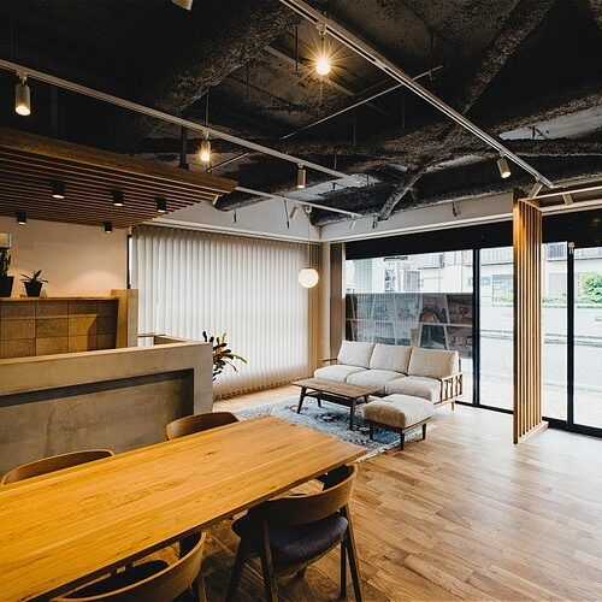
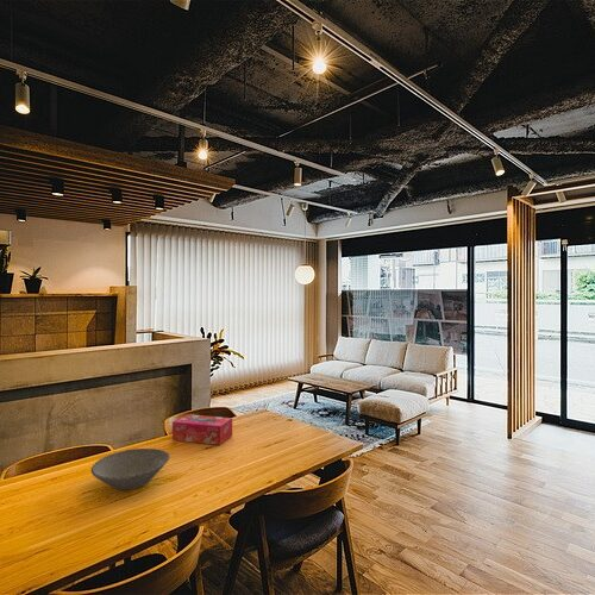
+ tissue box (202, 428)
+ bowl (131, 471)
